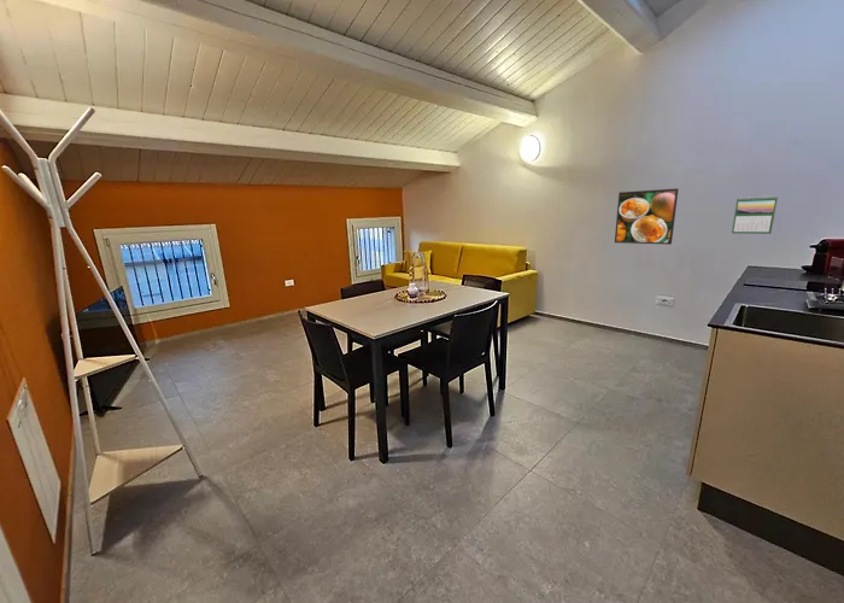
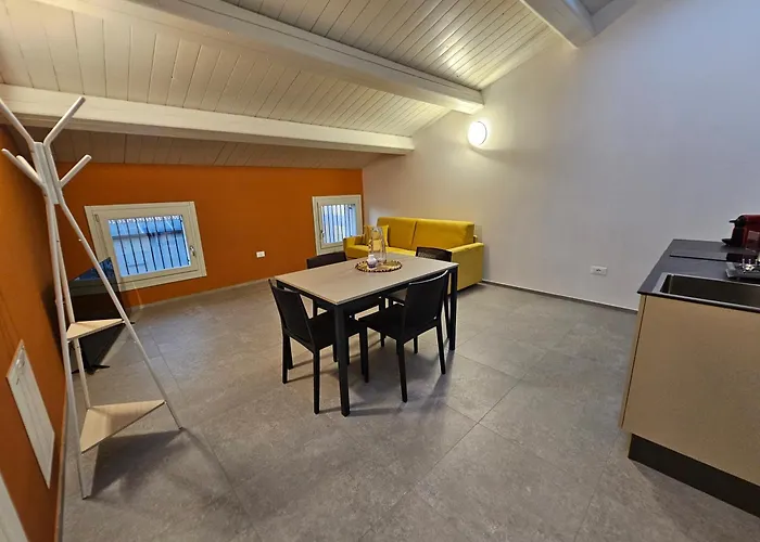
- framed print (644, 217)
- calendar (754, 215)
